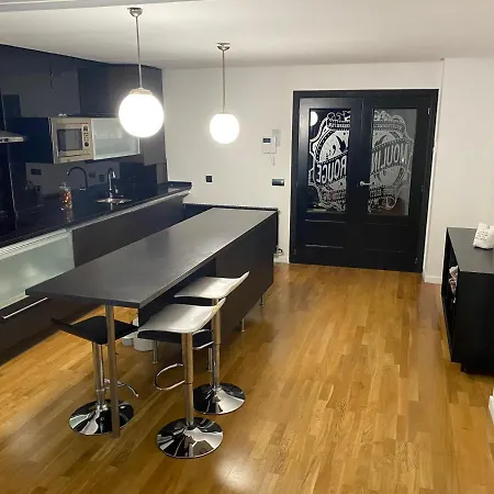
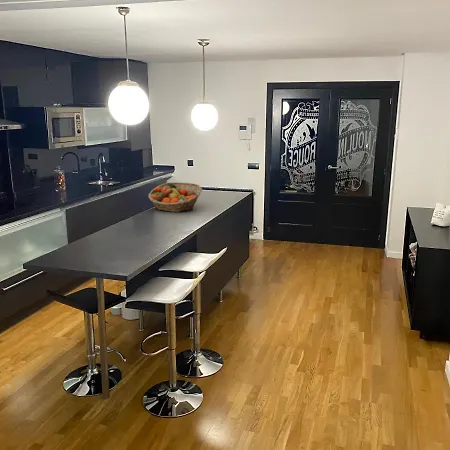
+ fruit basket (175, 196)
